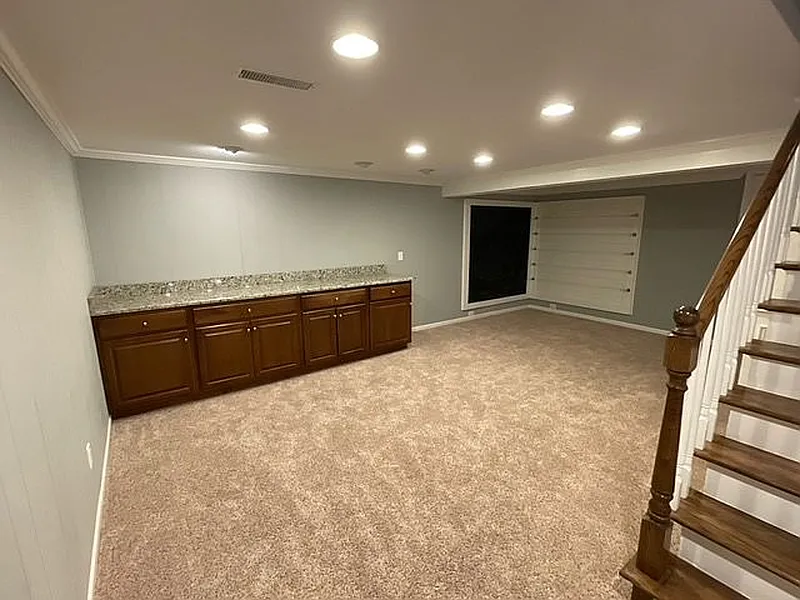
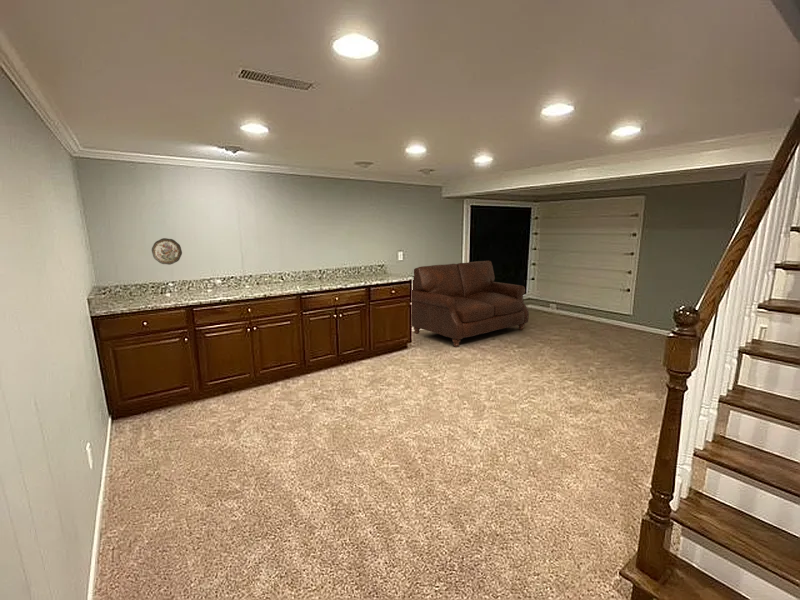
+ sofa (471, 298)
+ decorative plate (166, 251)
